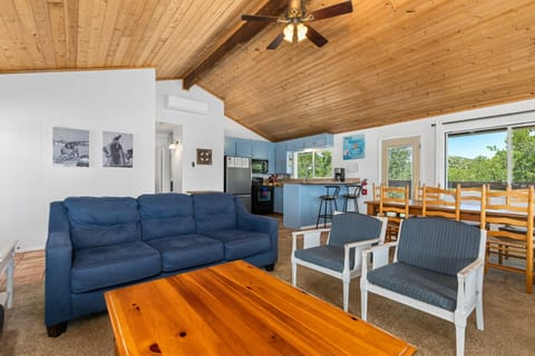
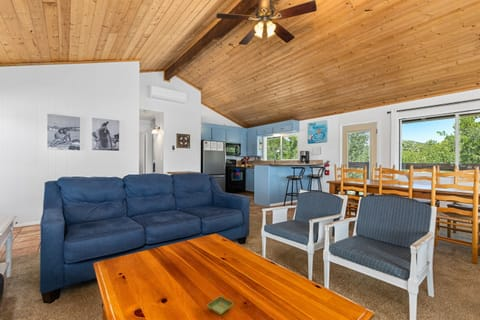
+ saucer (220, 306)
